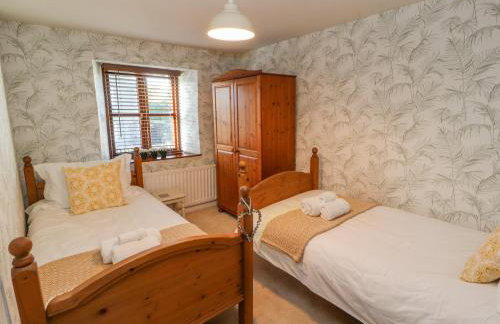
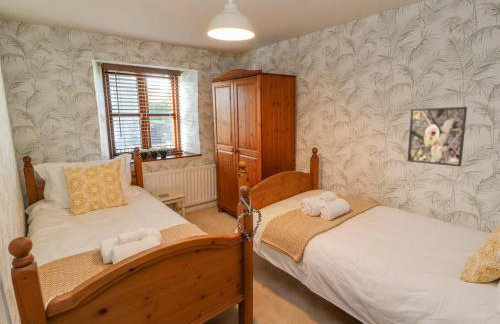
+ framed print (434, 136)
